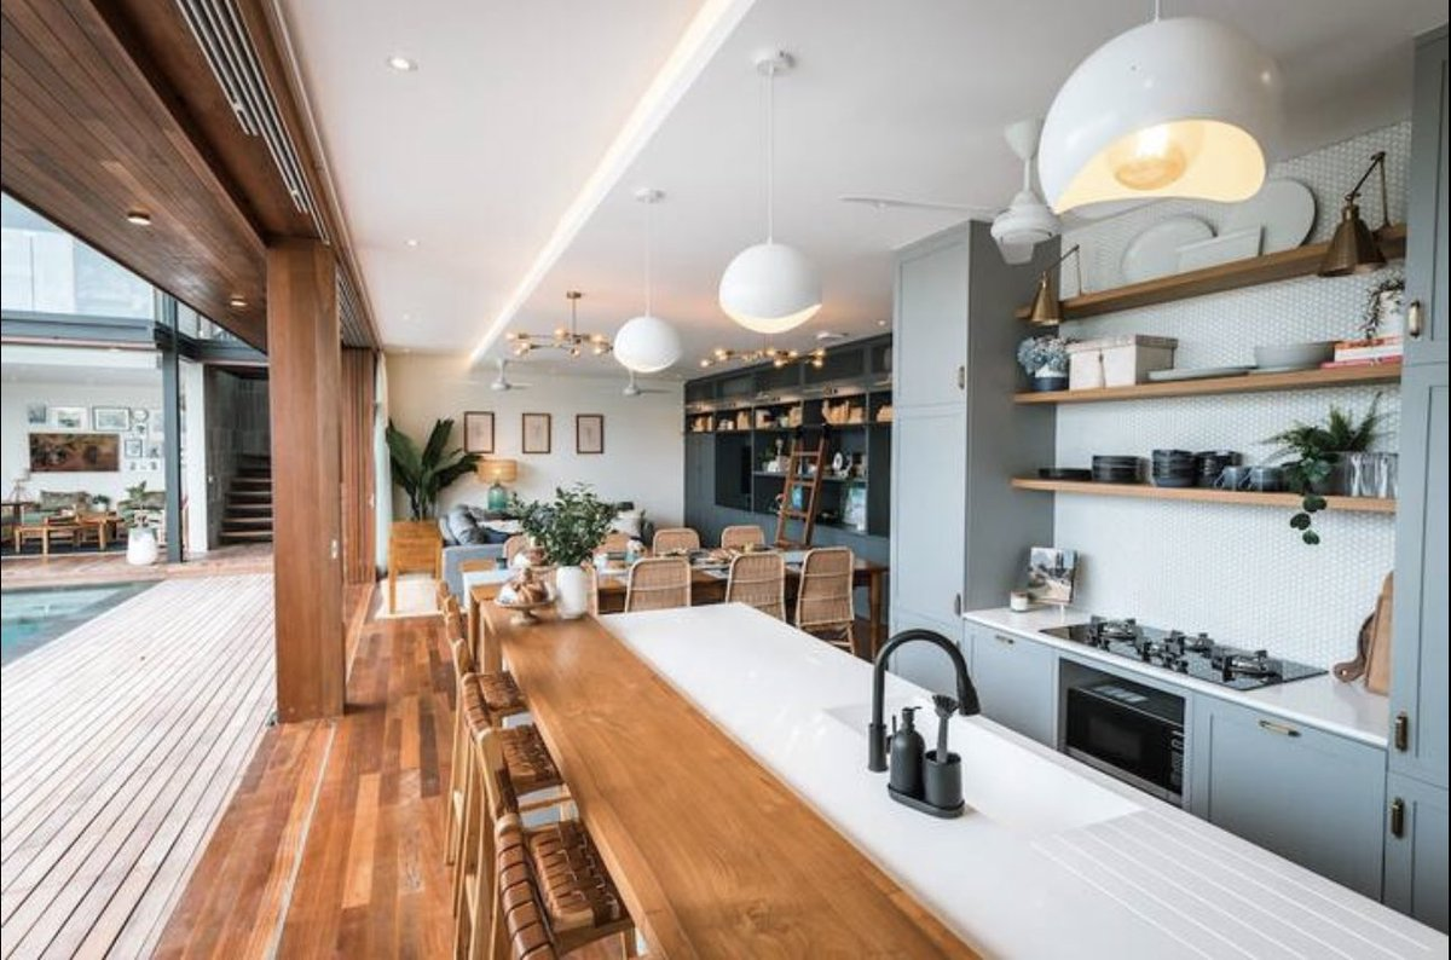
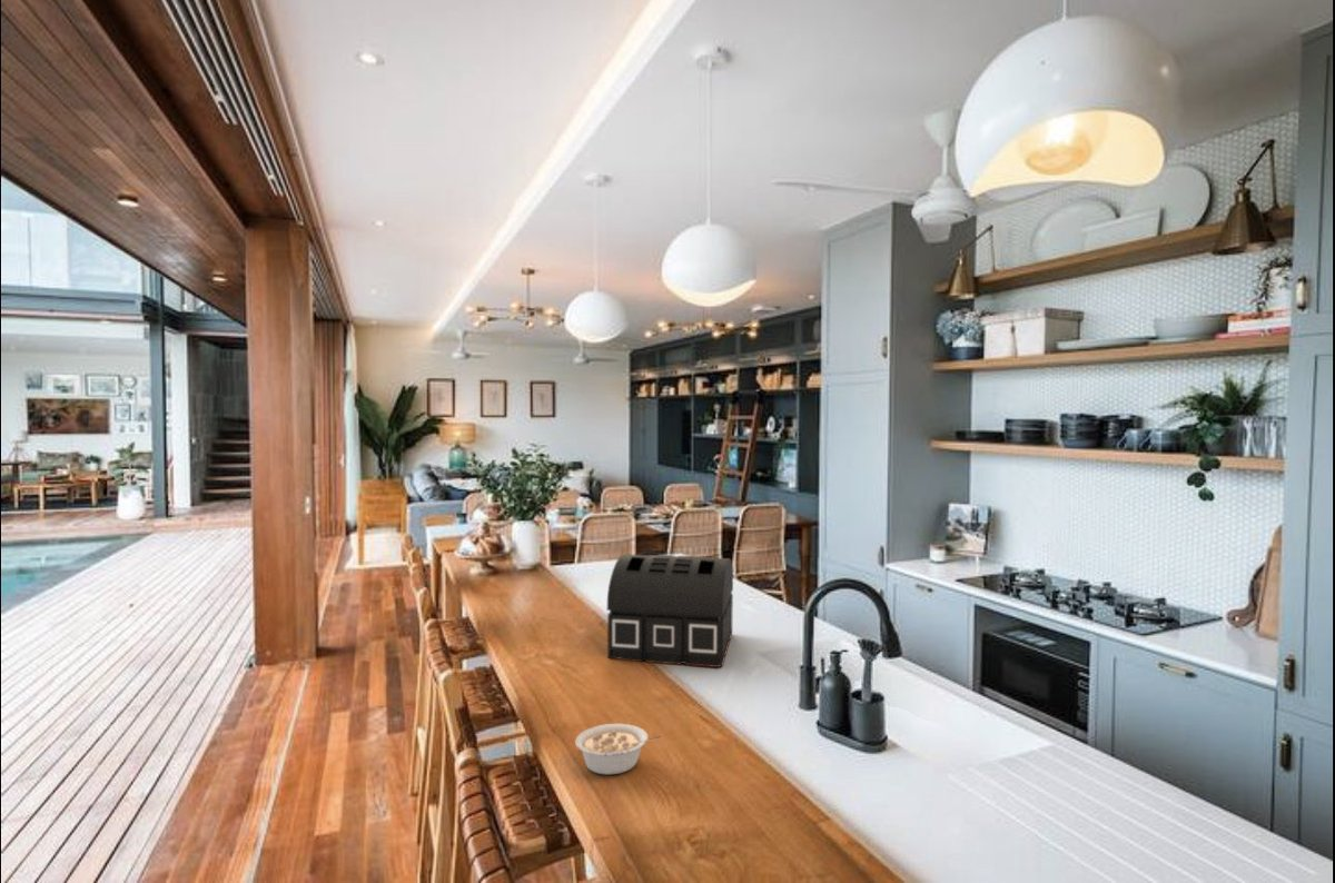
+ legume (614, 747)
+ treasure chest (673, 601)
